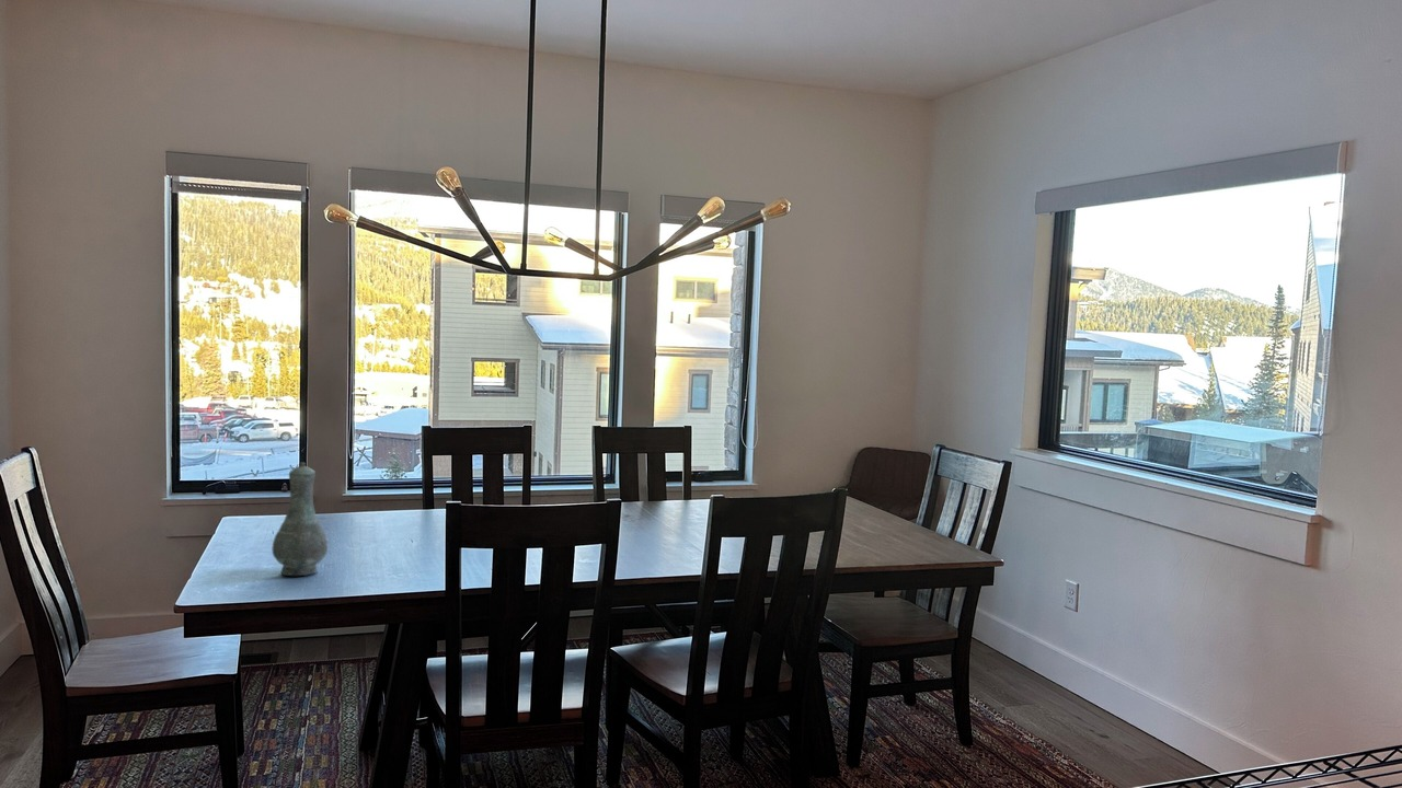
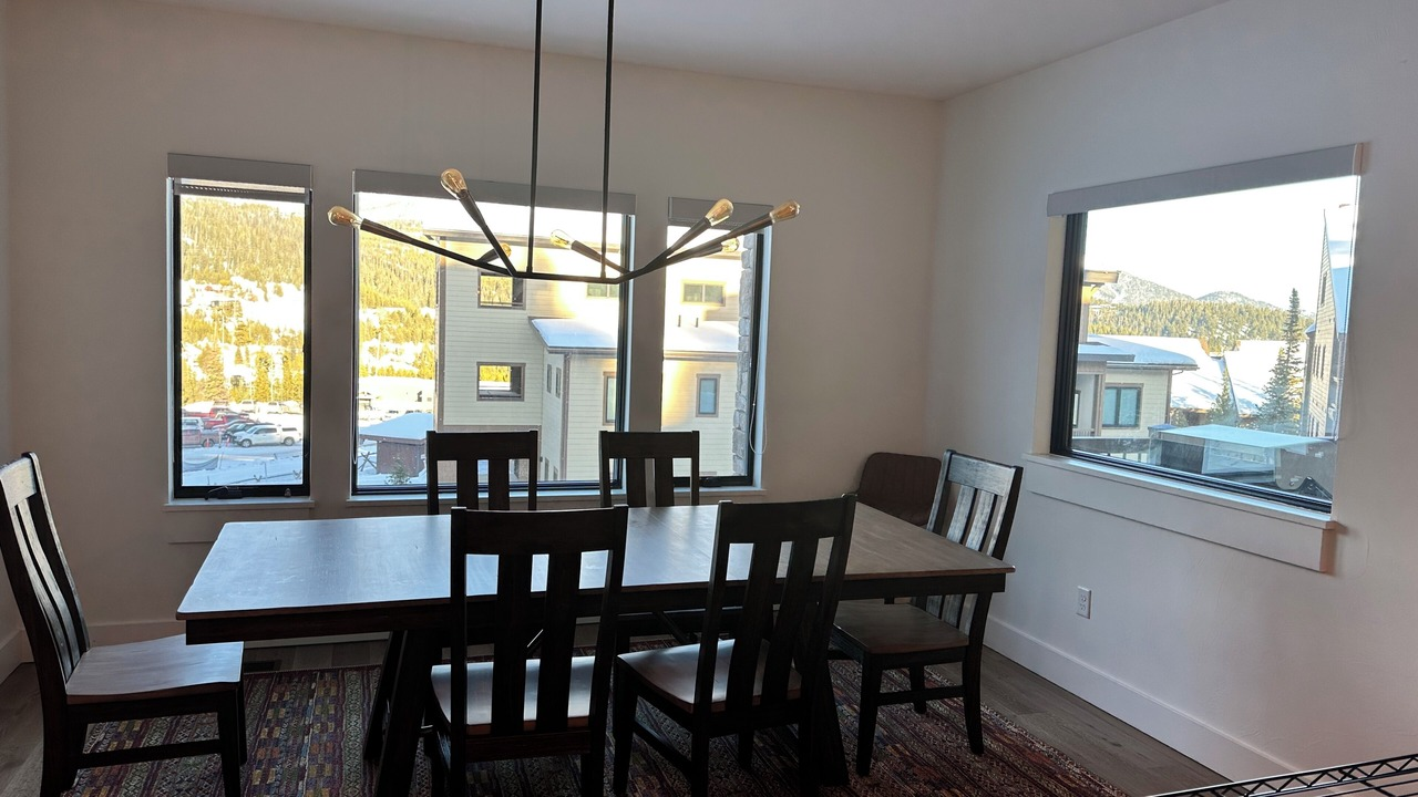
- vase (300, 517)
